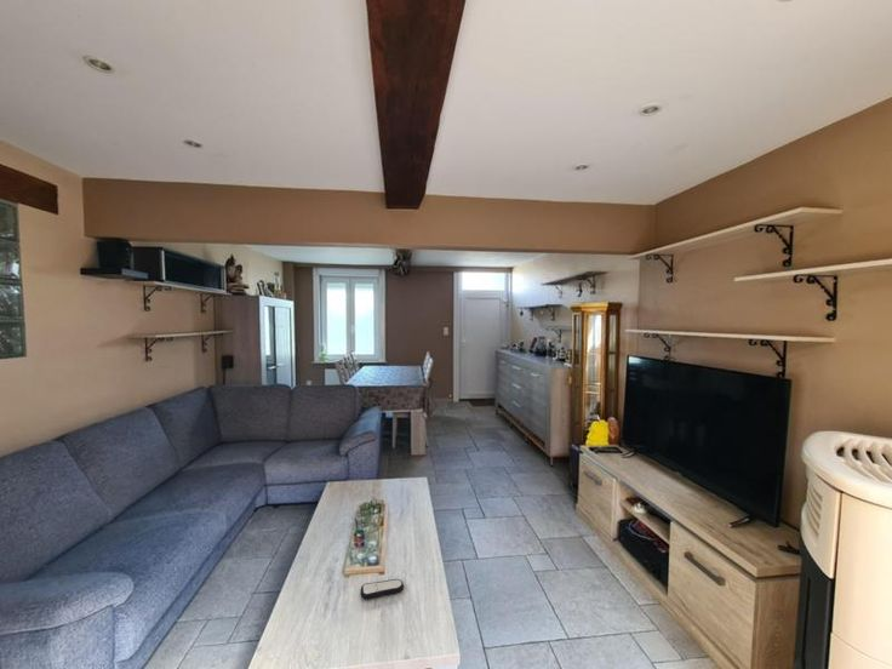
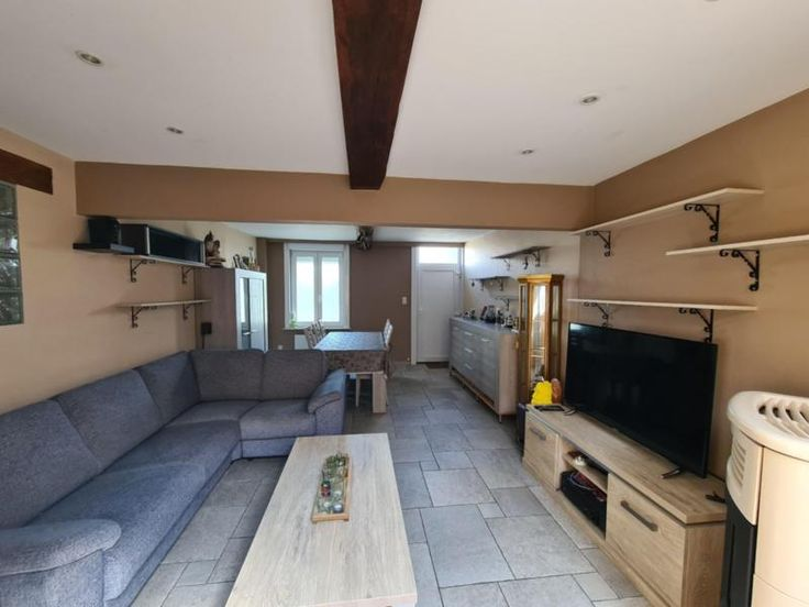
- remote control (382, 588)
